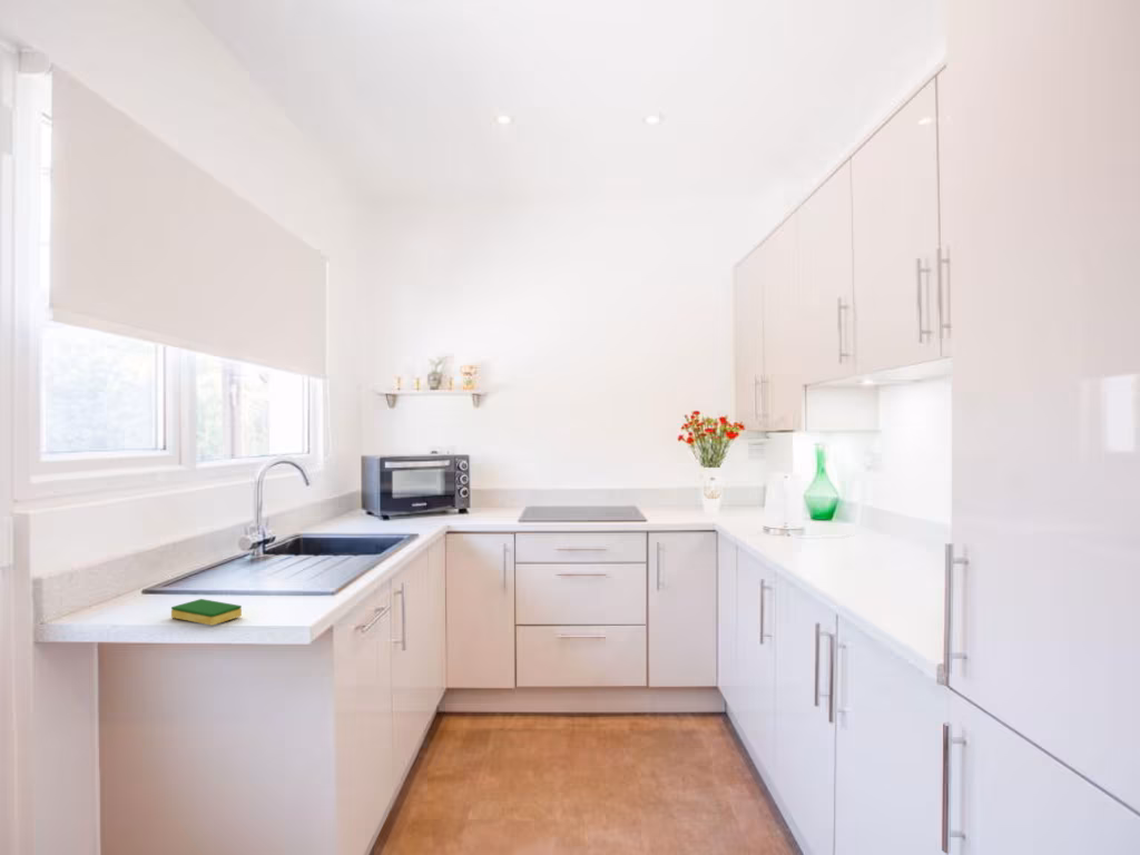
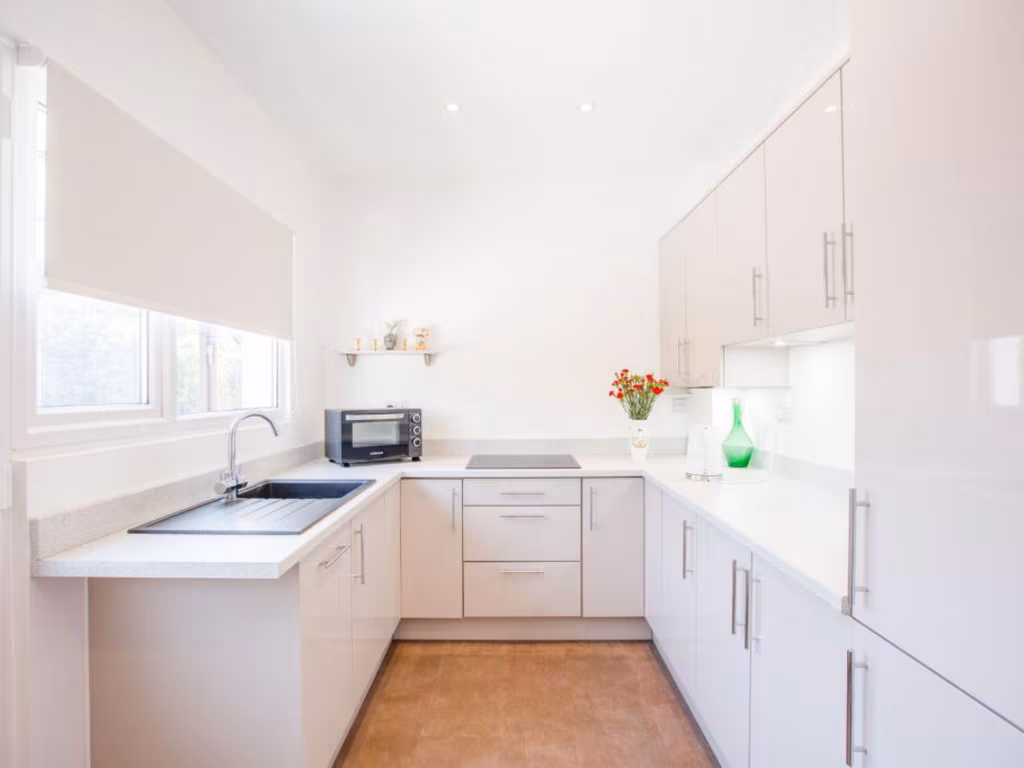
- dish sponge (206, 611)
